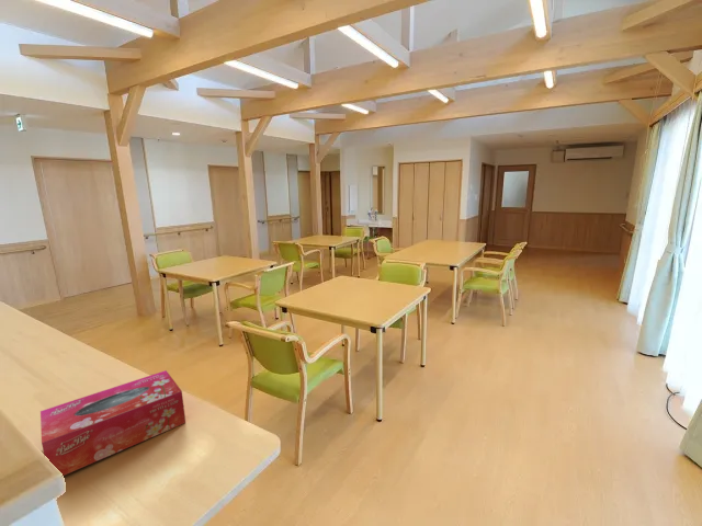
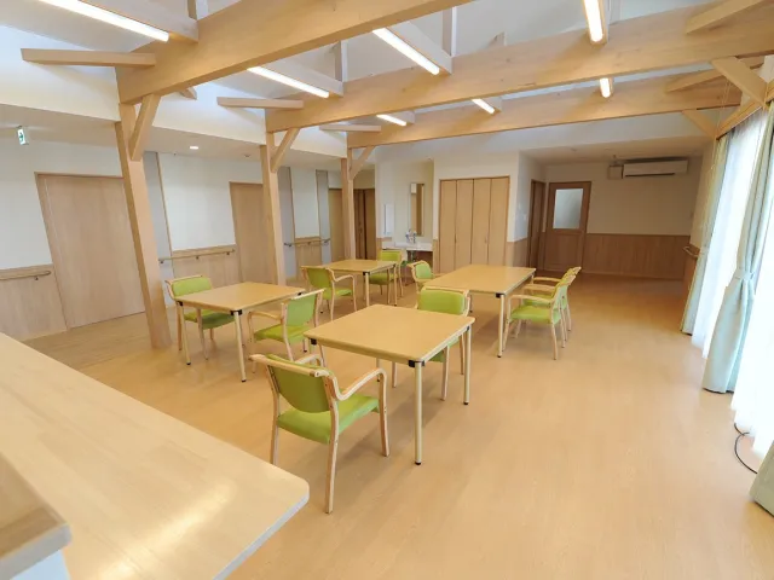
- tissue box (116, 416)
